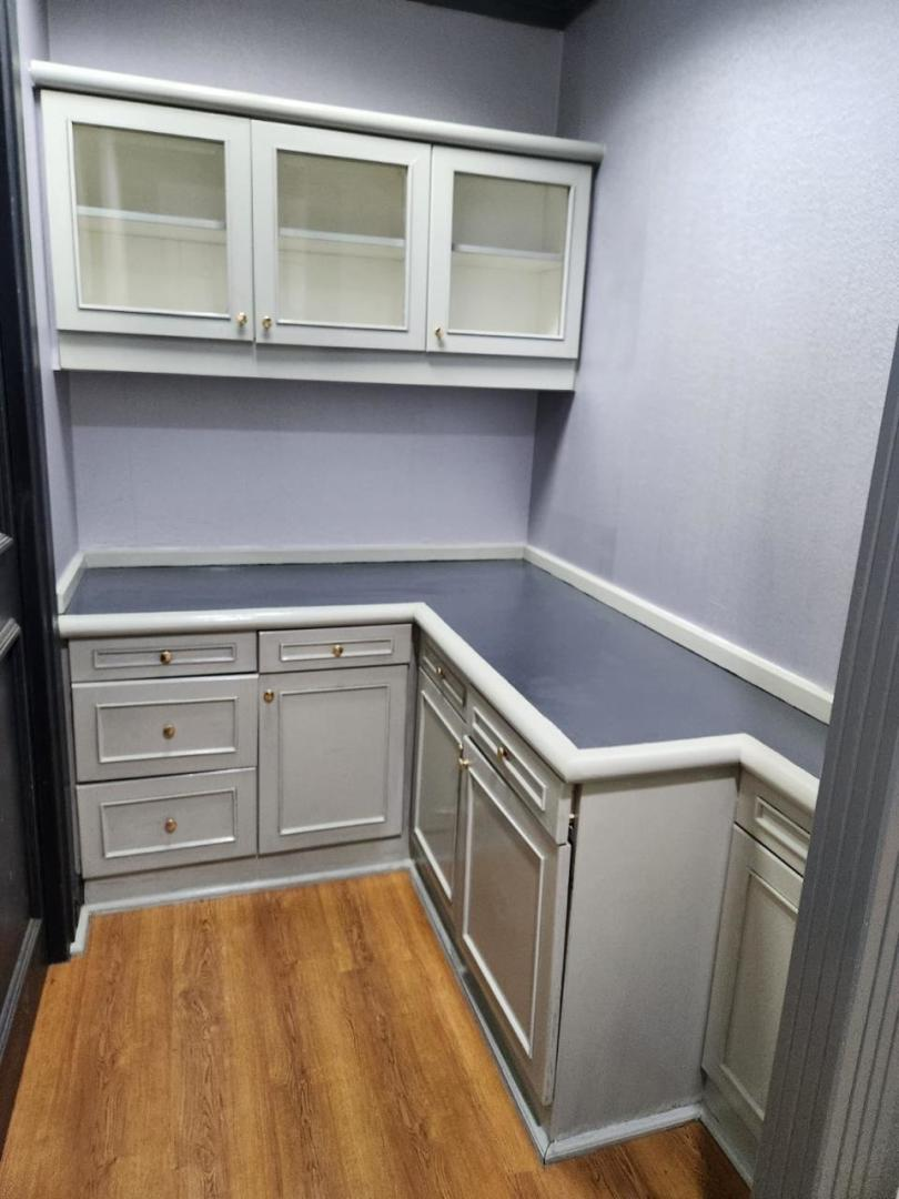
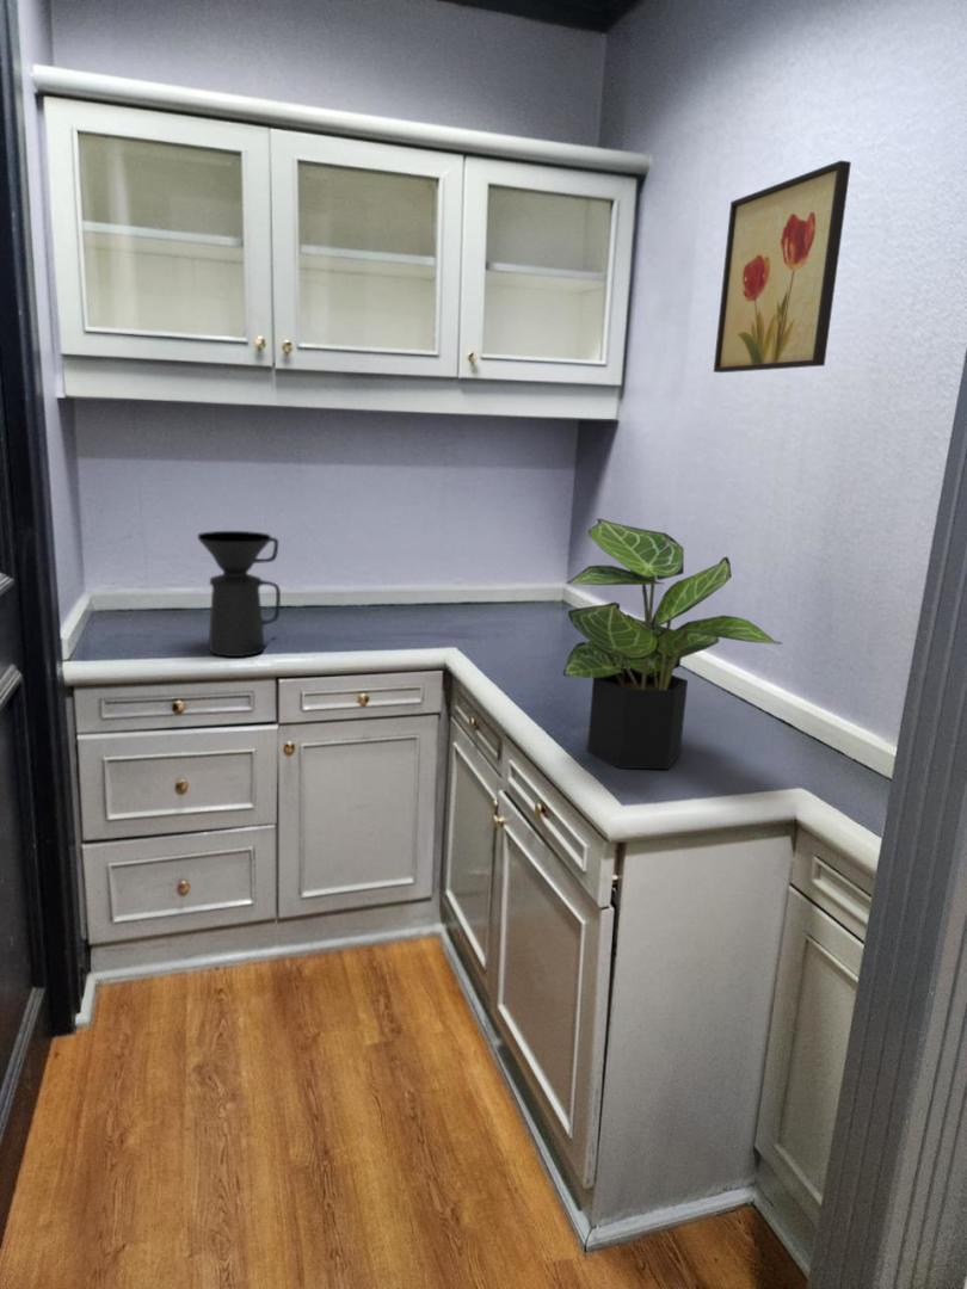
+ potted plant (652, 642)
+ wall art (777, 278)
+ coffee maker (235, 593)
